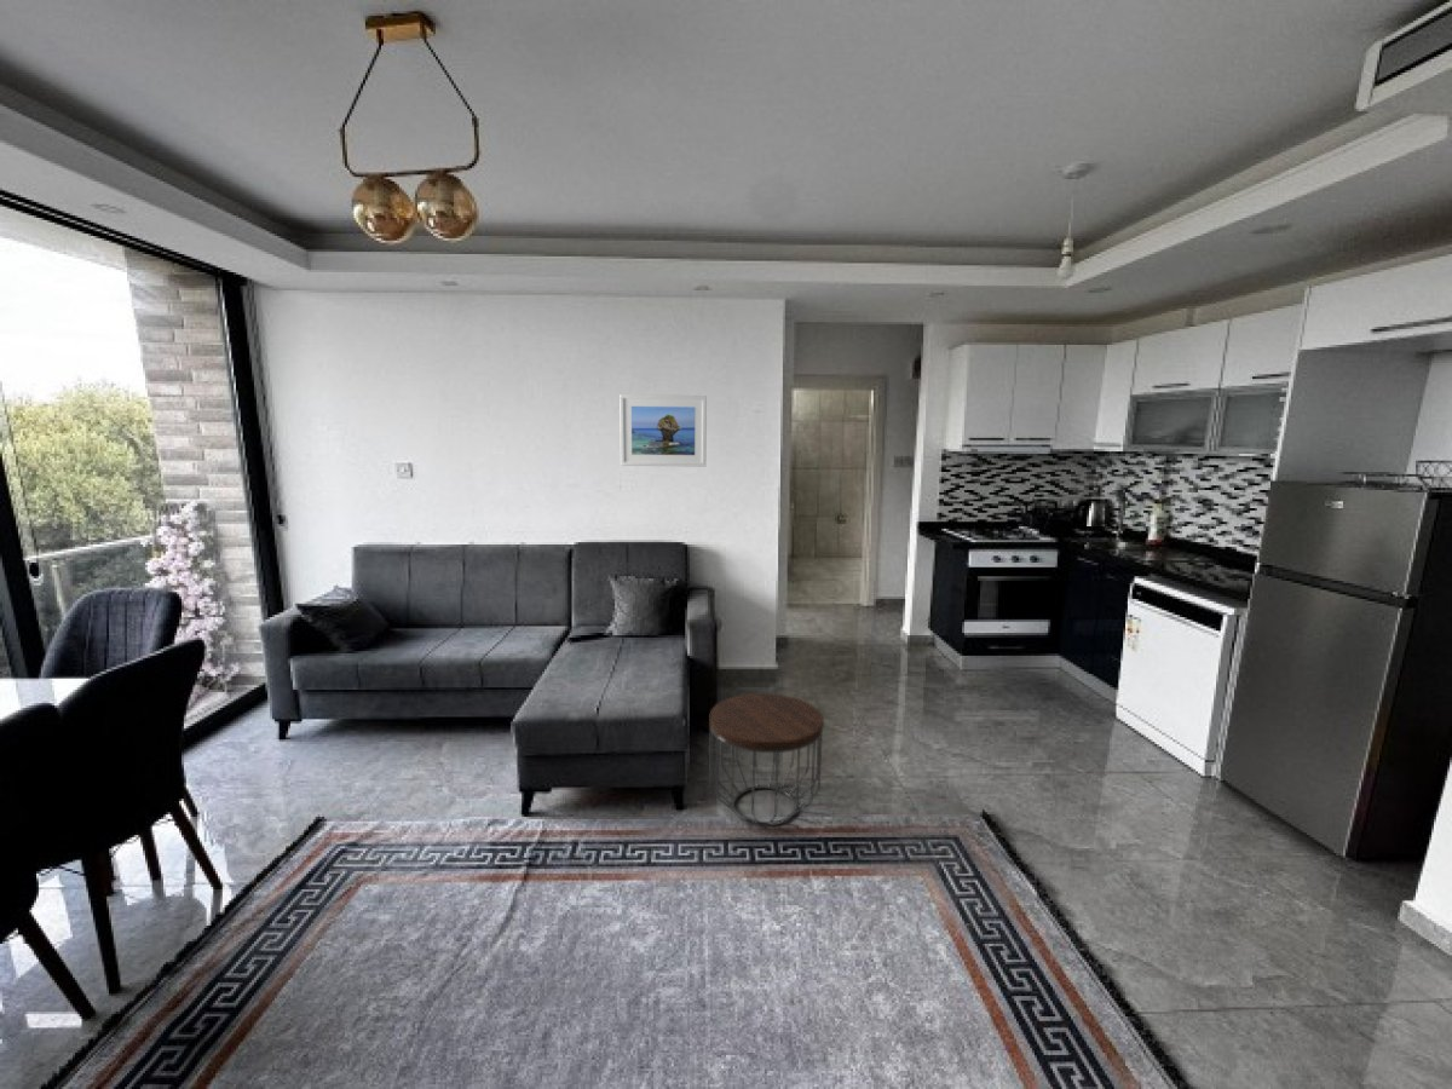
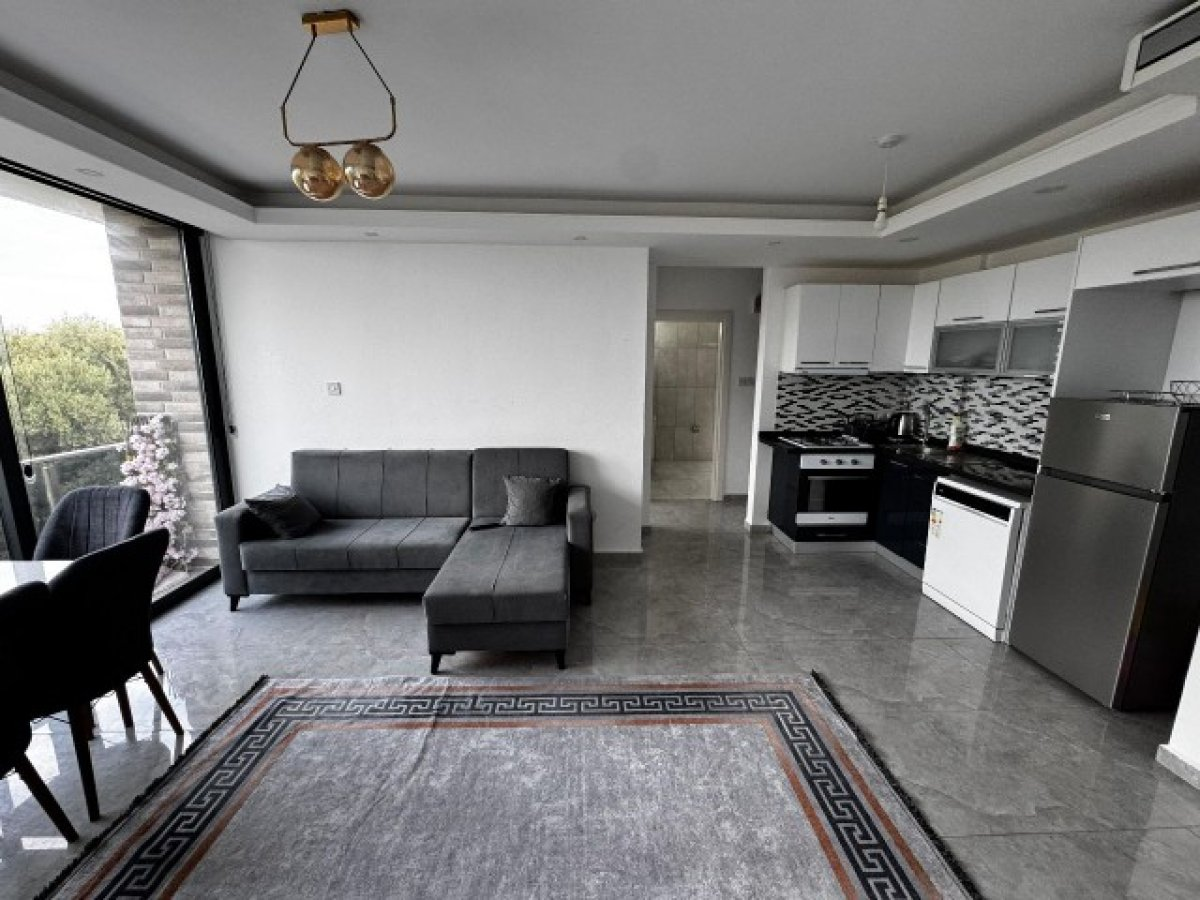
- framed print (663, 431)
- side table (772, 762)
